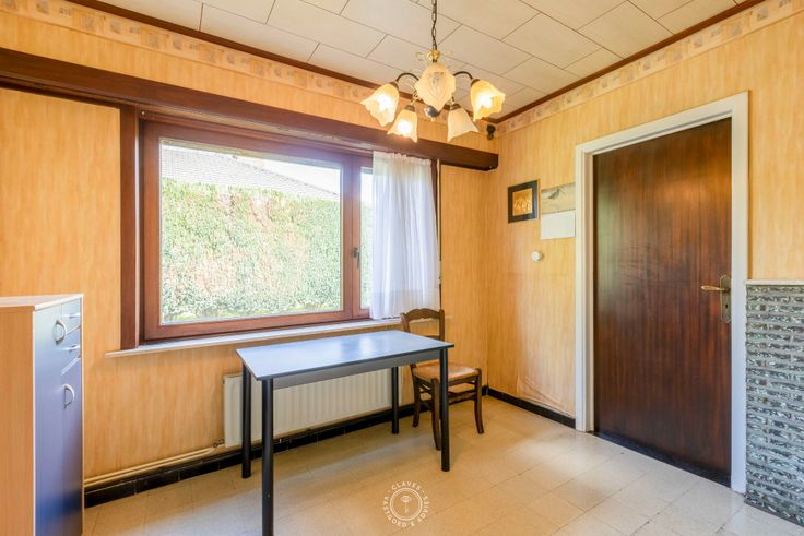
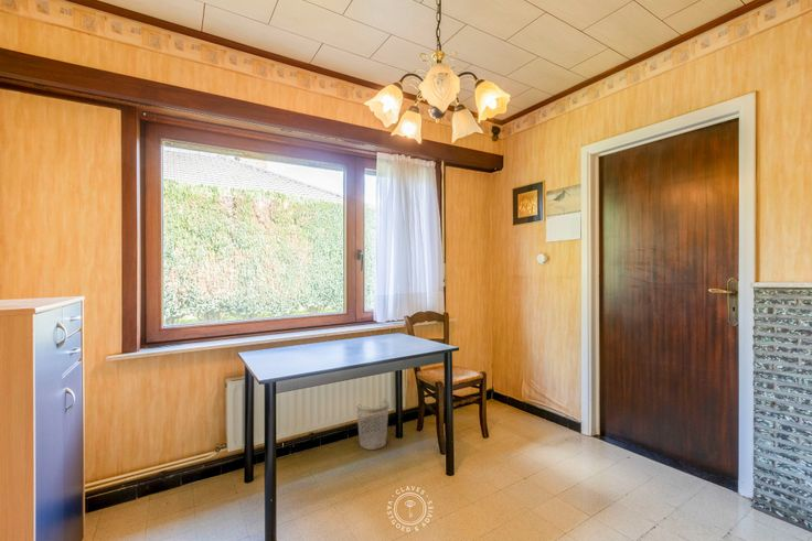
+ wastebasket (372, 422)
